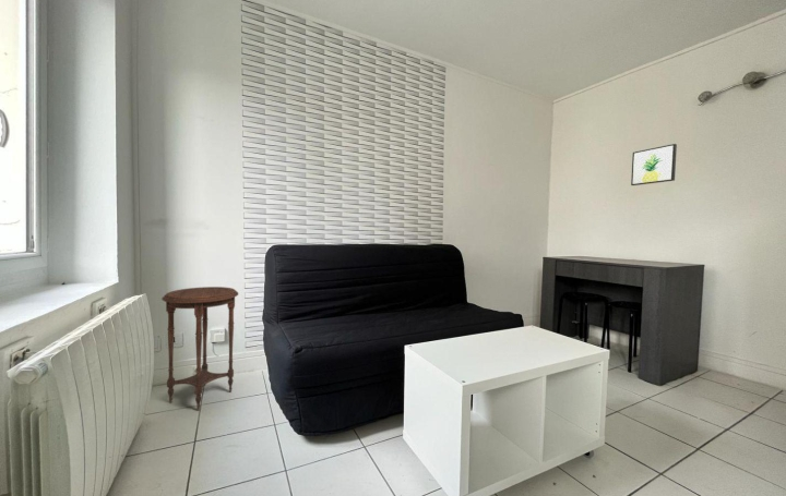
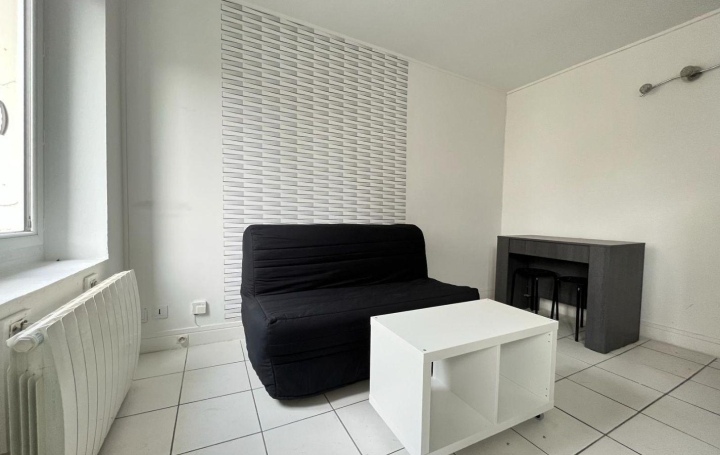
- wall art (652, 166)
- side table (201, 344)
